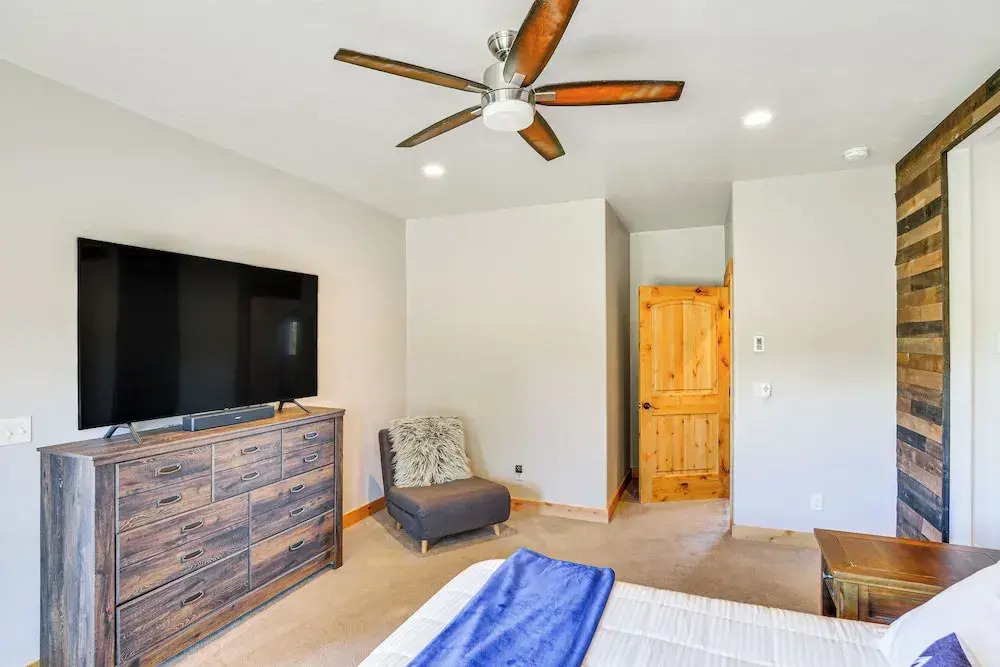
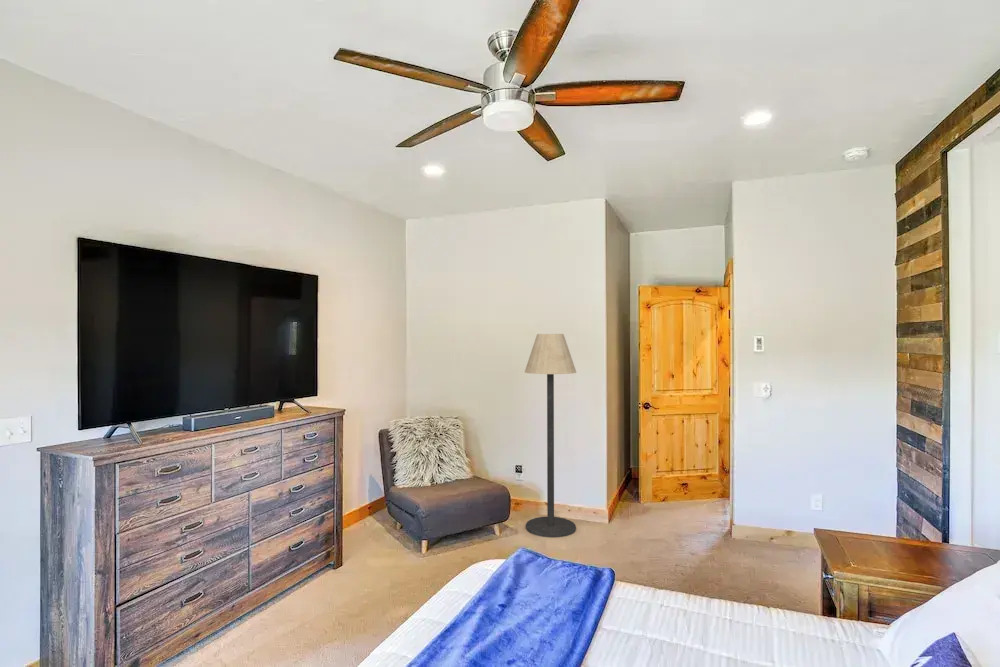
+ floor lamp (550, 430)
